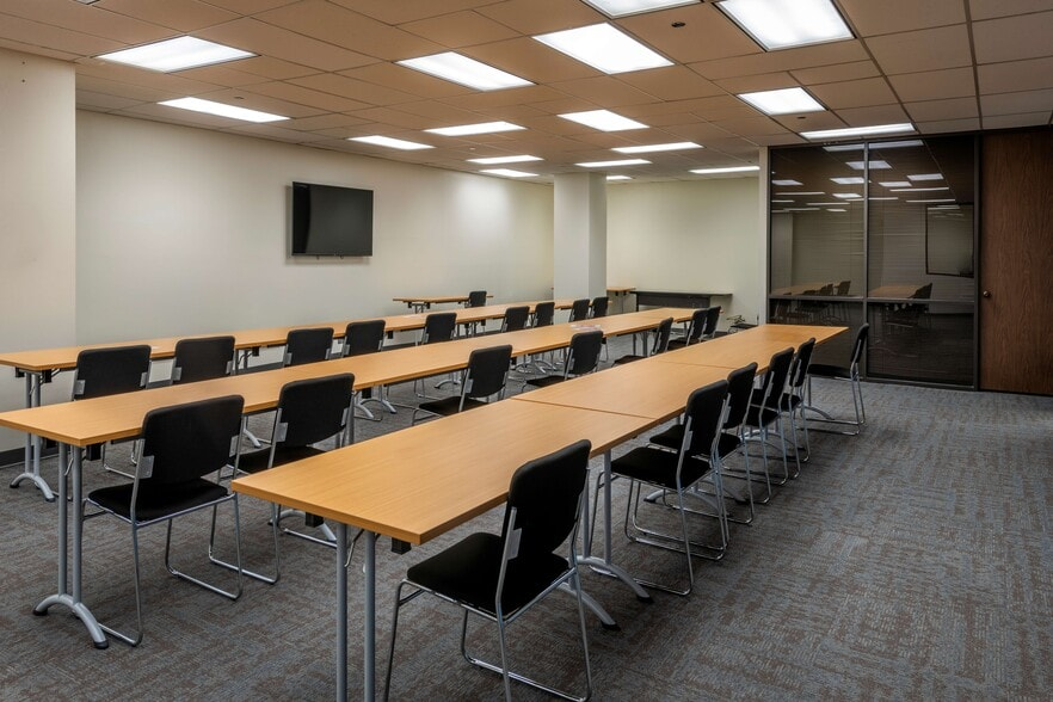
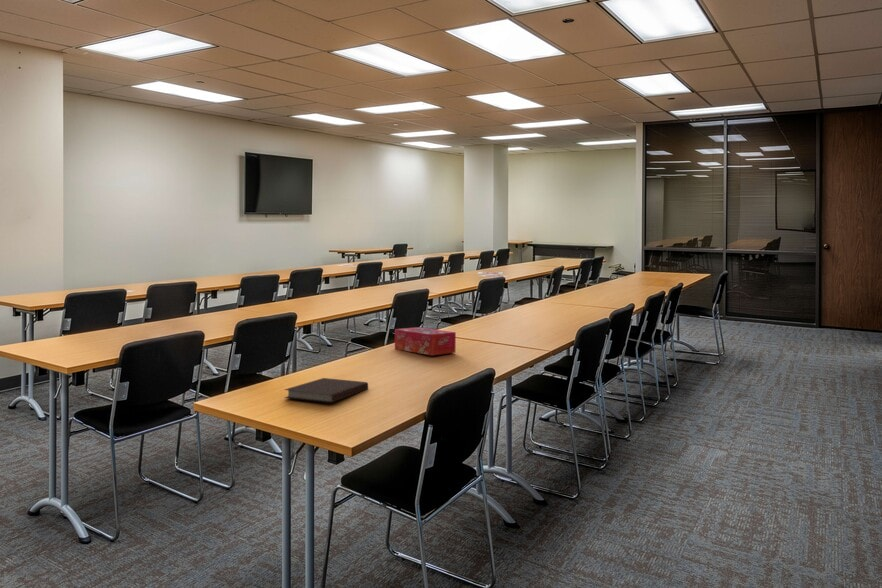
+ tissue box (424, 340)
+ notebook (327, 389)
